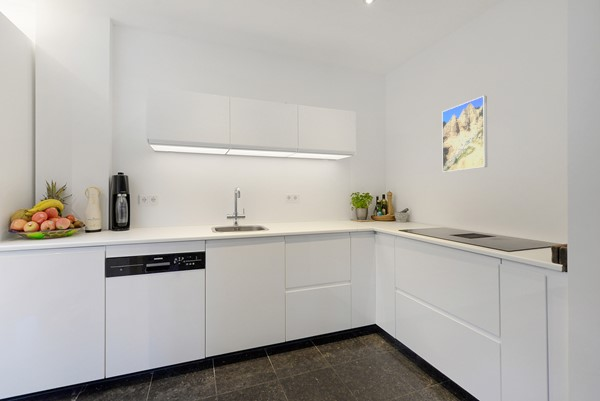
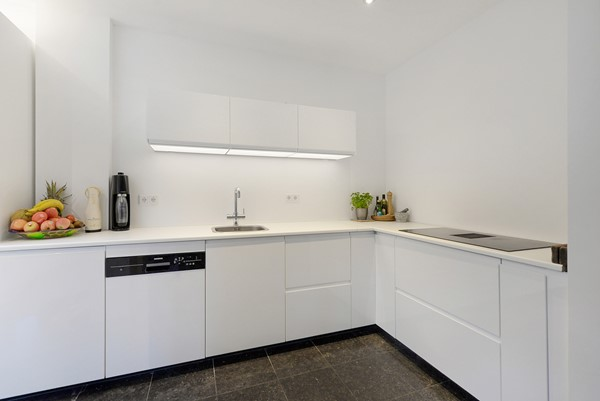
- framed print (462, 137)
